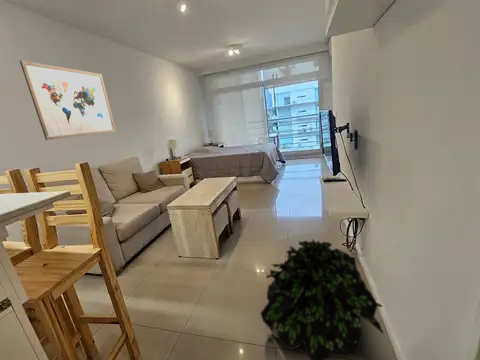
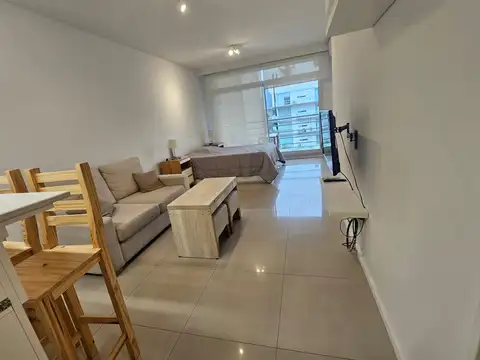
- wall art (77, 103)
- potted plant (317, 281)
